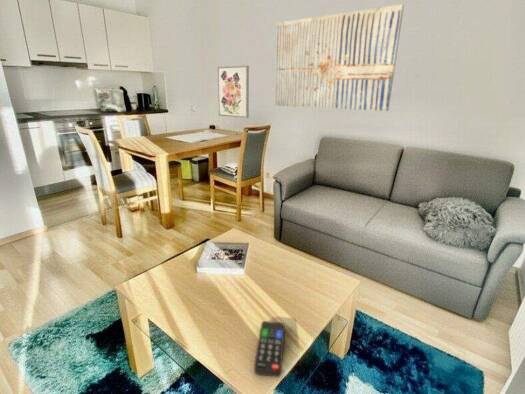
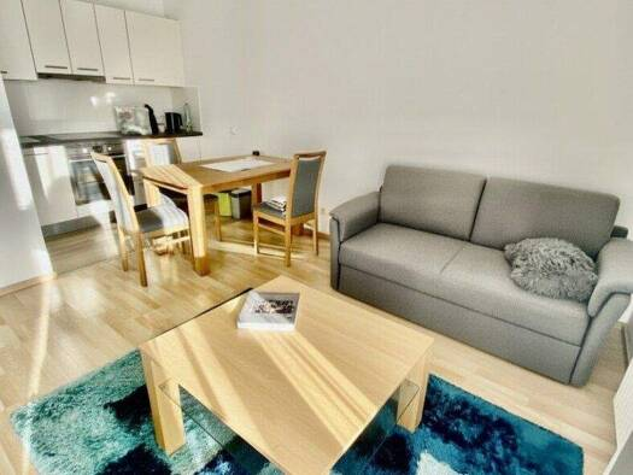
- wall art (328, 63)
- wall art (232, 92)
- remote control (270, 345)
